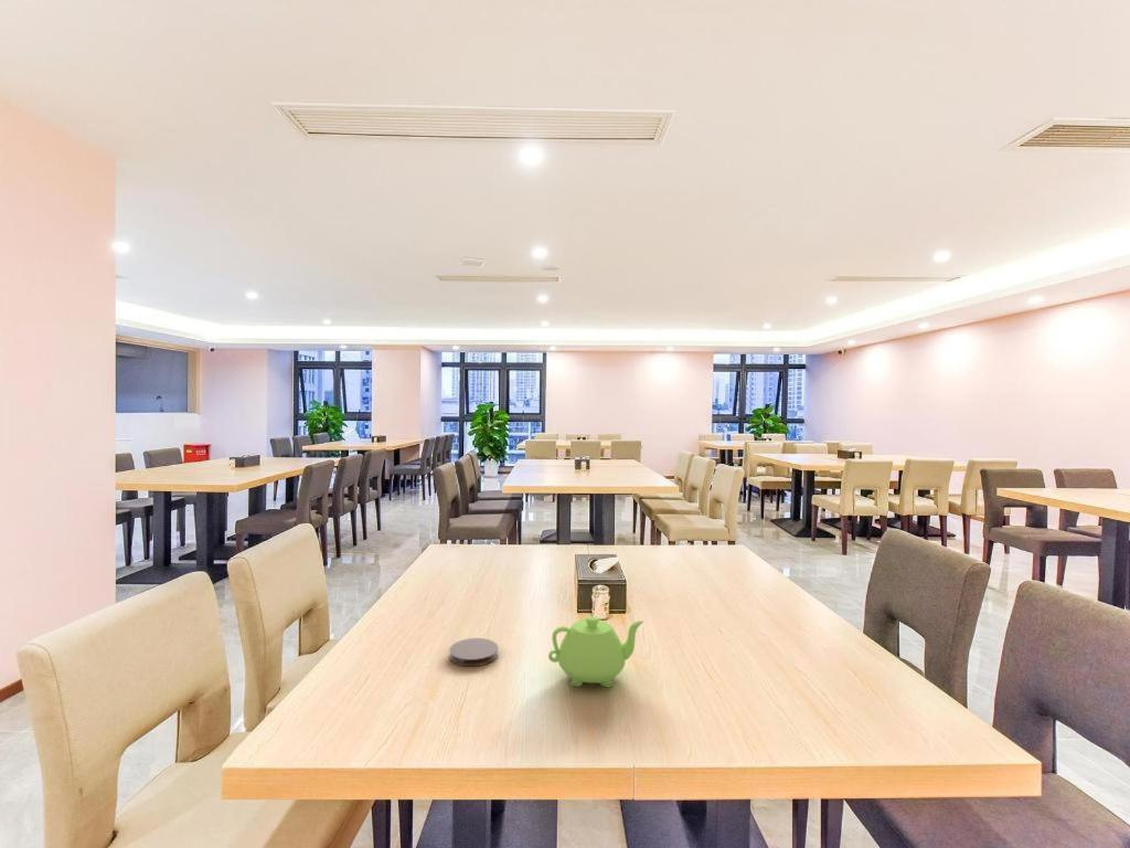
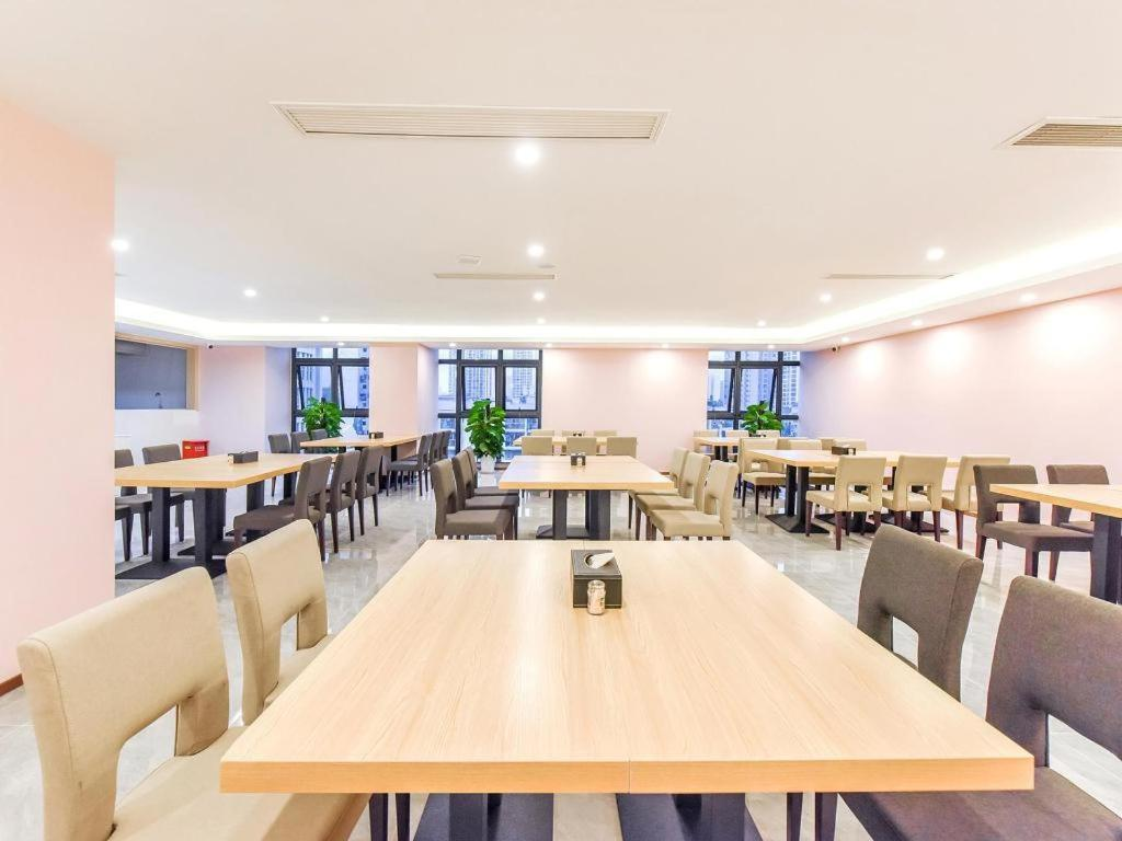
- coaster (473, 651)
- teapot (596, 647)
